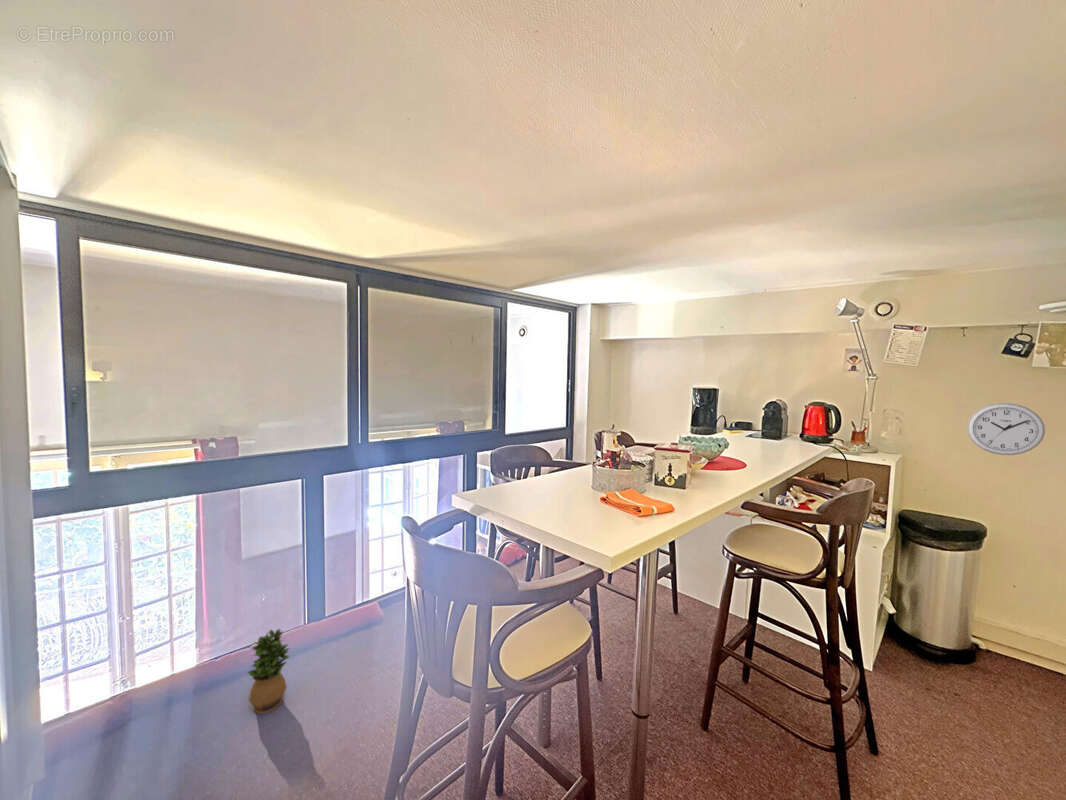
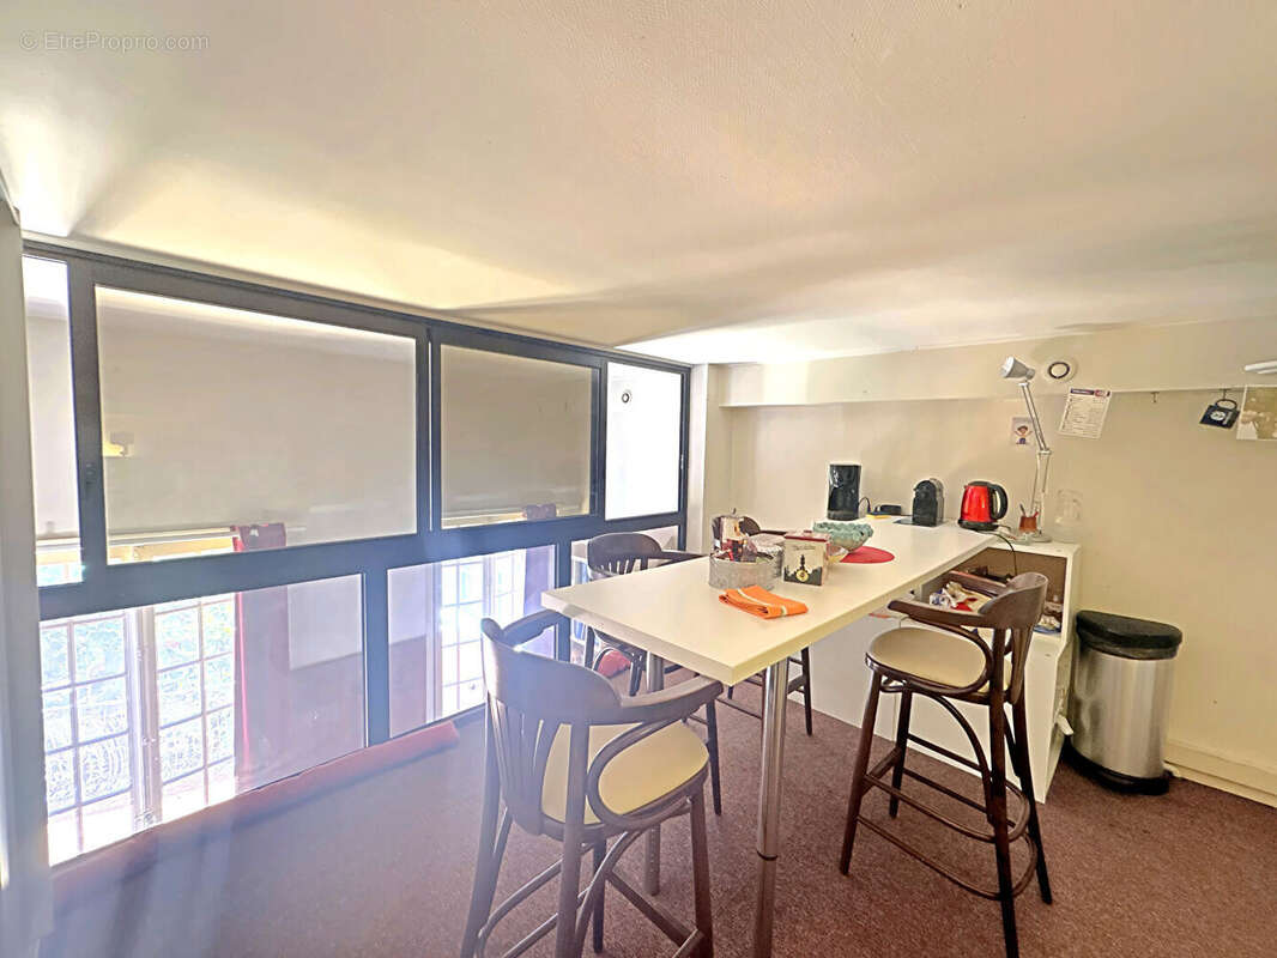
- wall clock (1004, 429)
- potted plant (272, 666)
